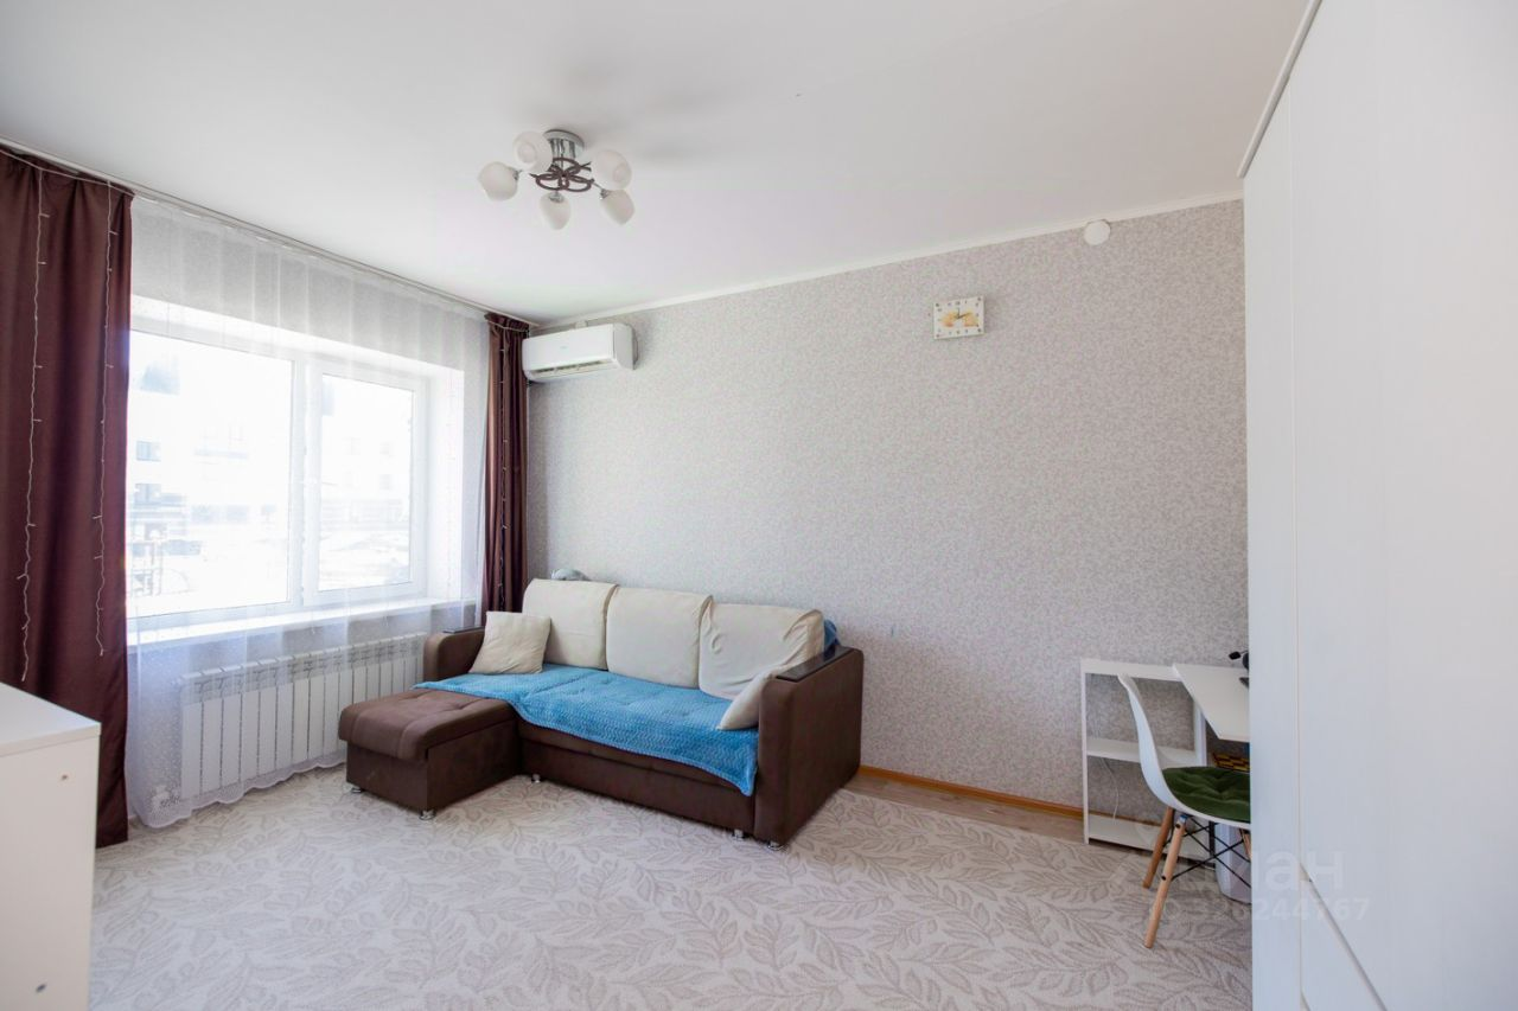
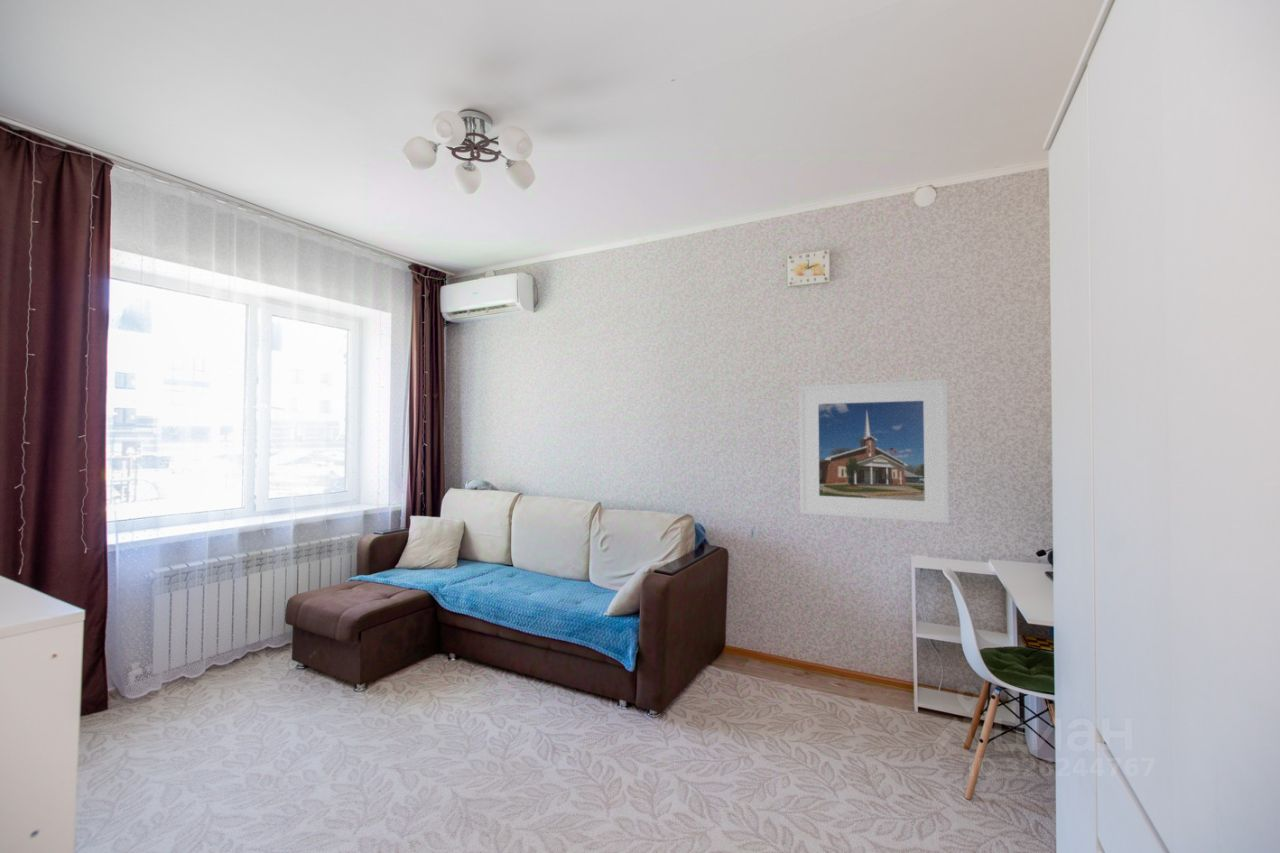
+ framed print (869, 450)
